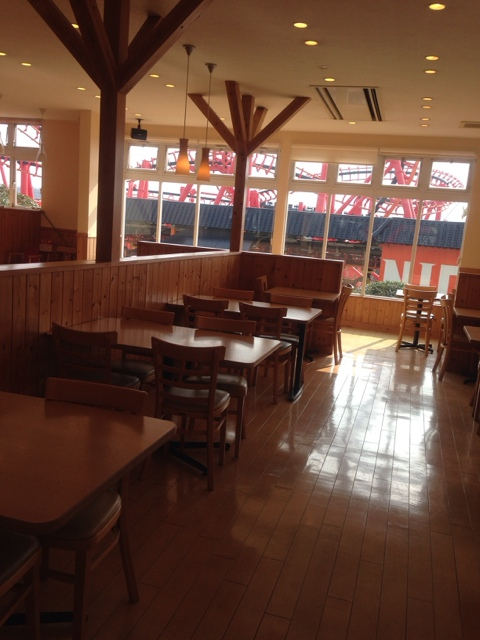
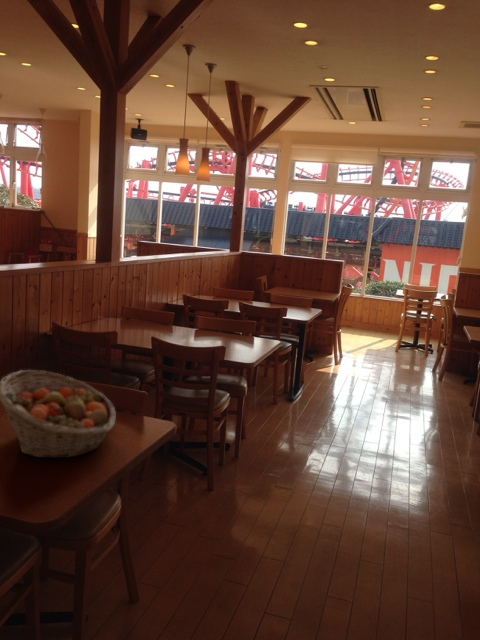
+ fruit basket (58, 410)
